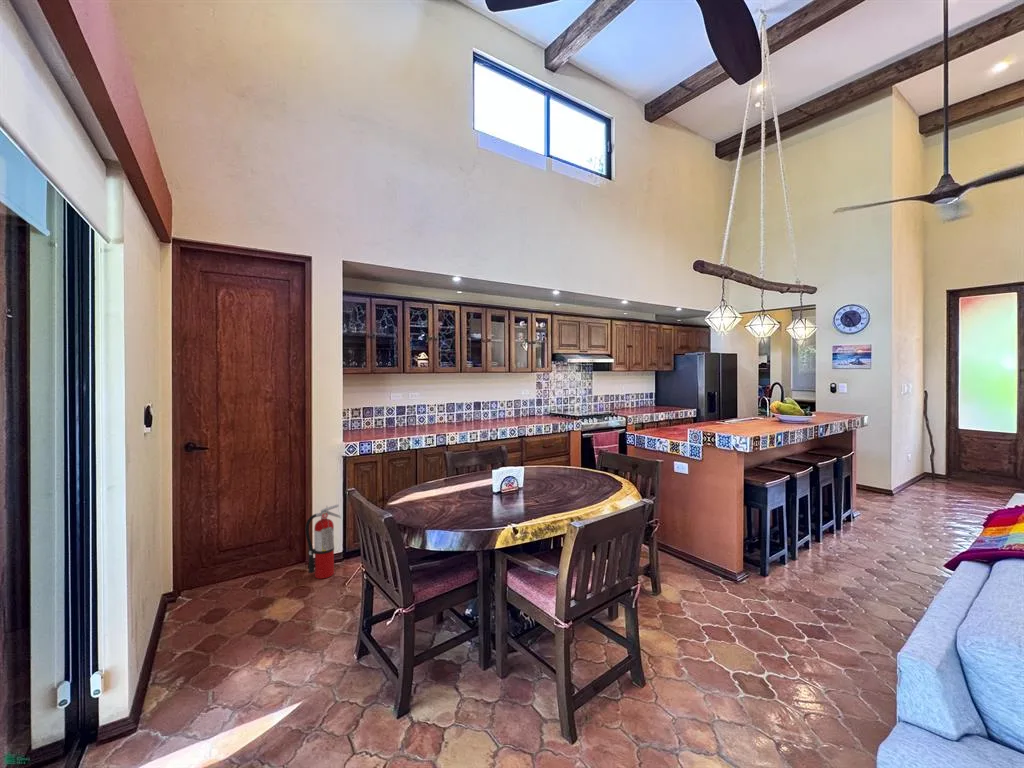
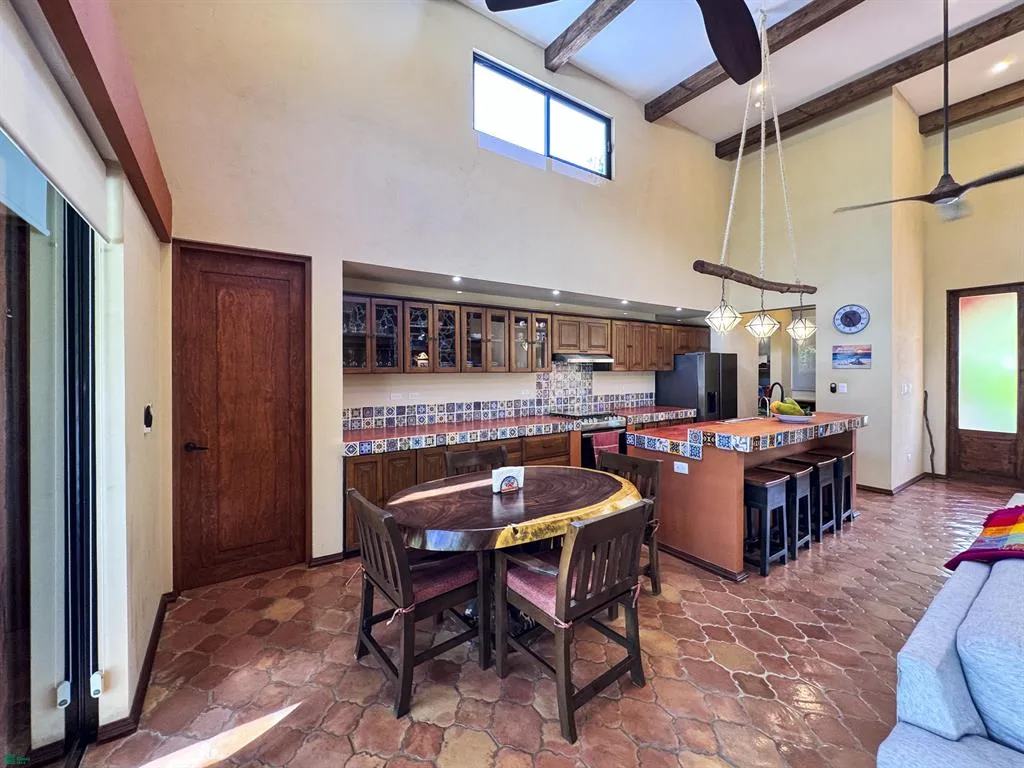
- fire extinguisher (323, 539)
